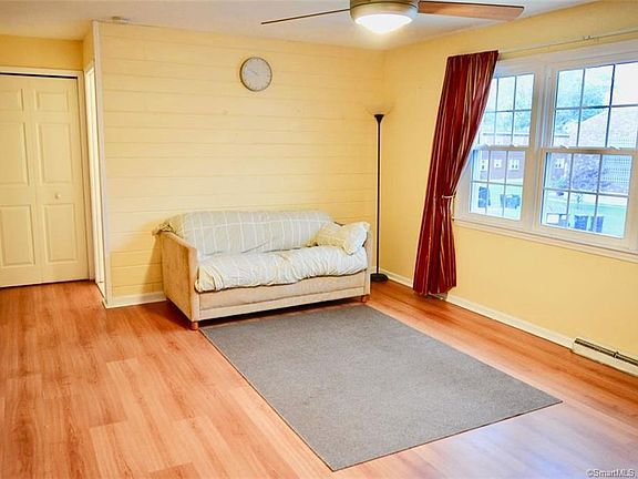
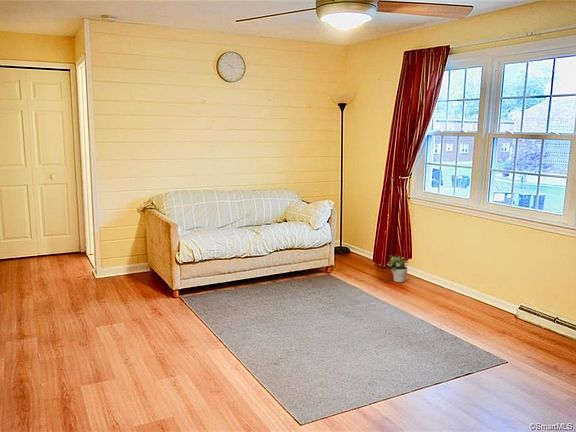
+ potted plant (396, 267)
